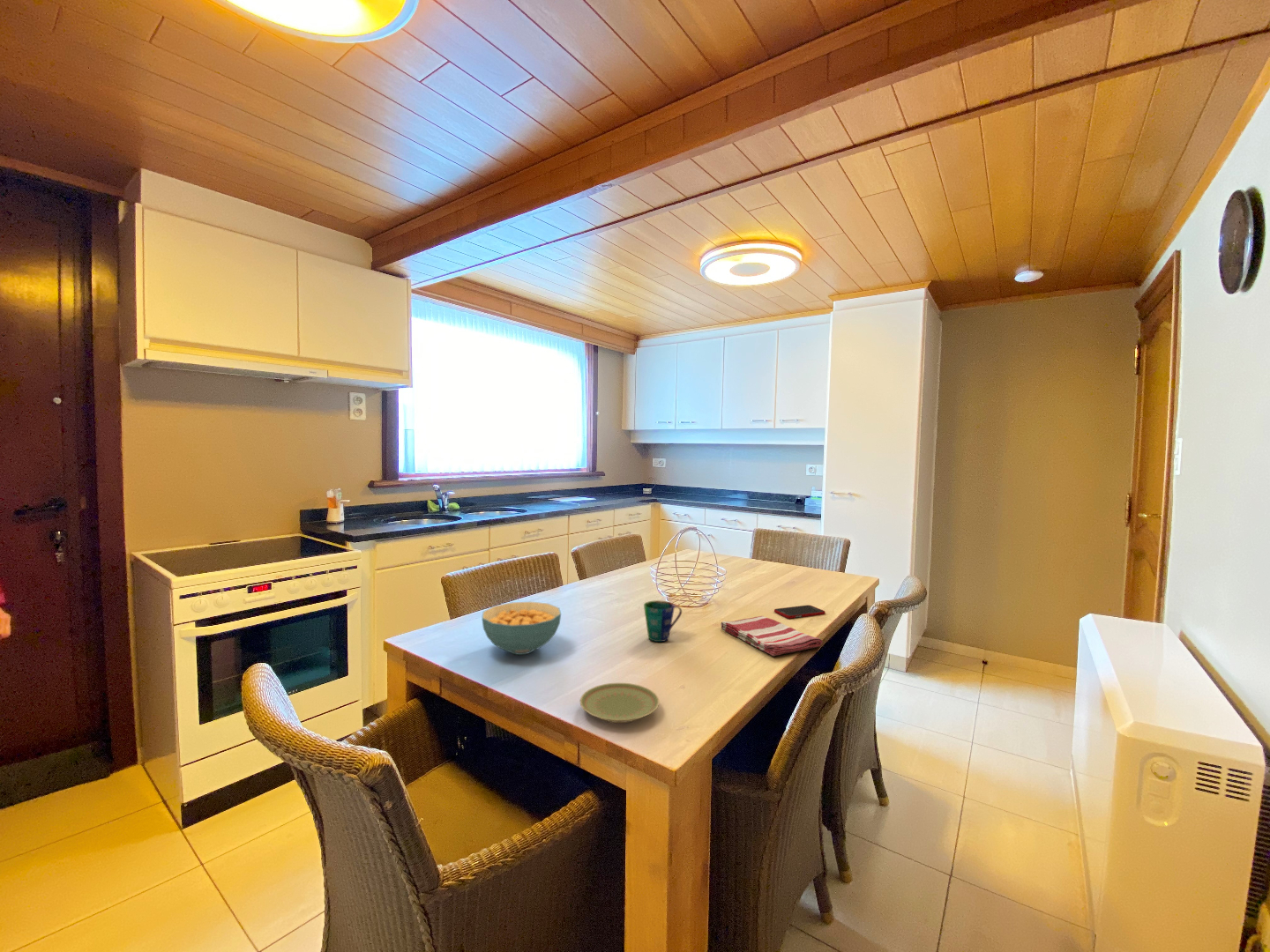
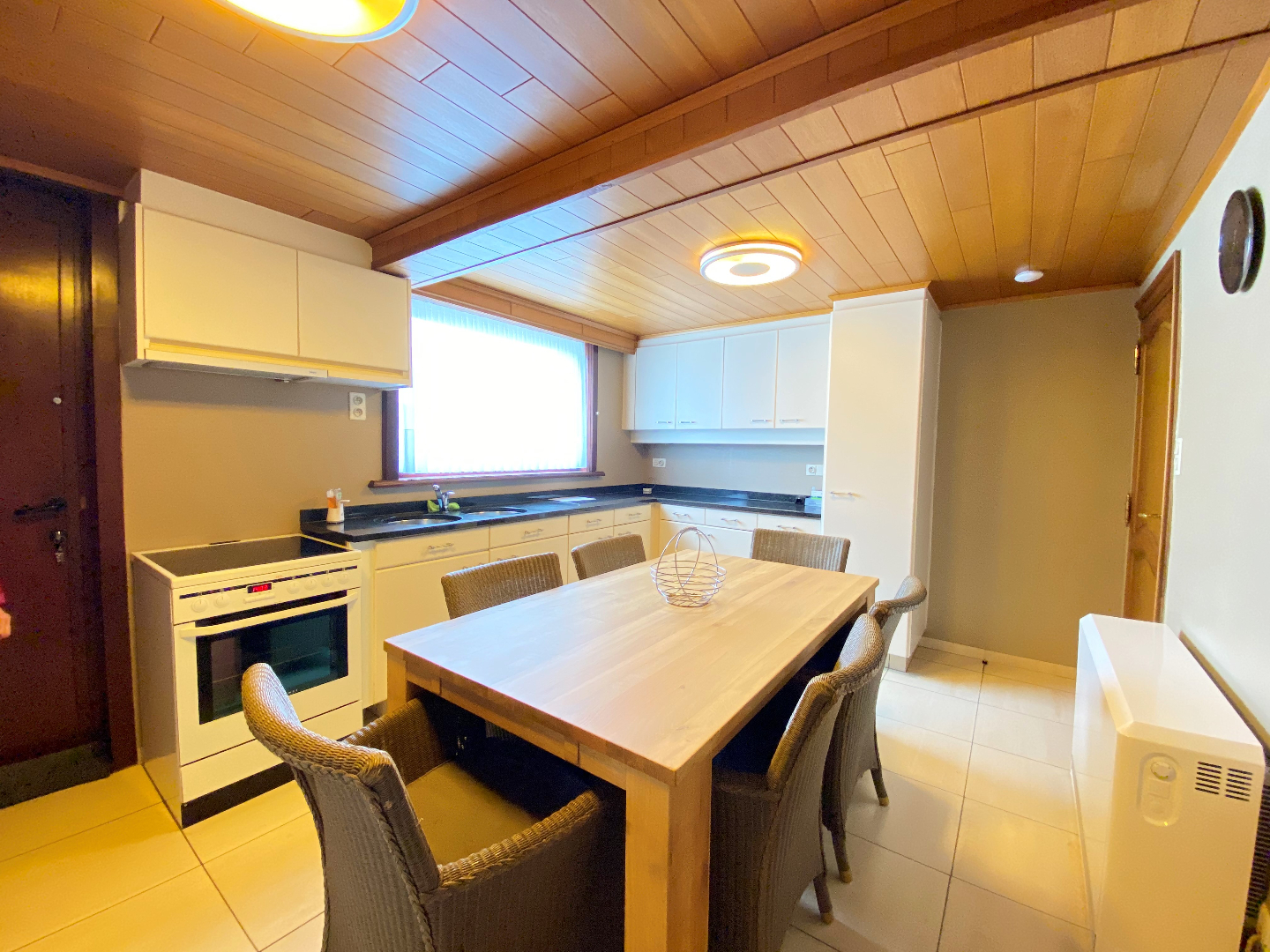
- cup (662, 621)
- dish towel (768, 632)
- cell phone (799, 612)
- cereal bowl (521, 631)
- plate (619, 704)
